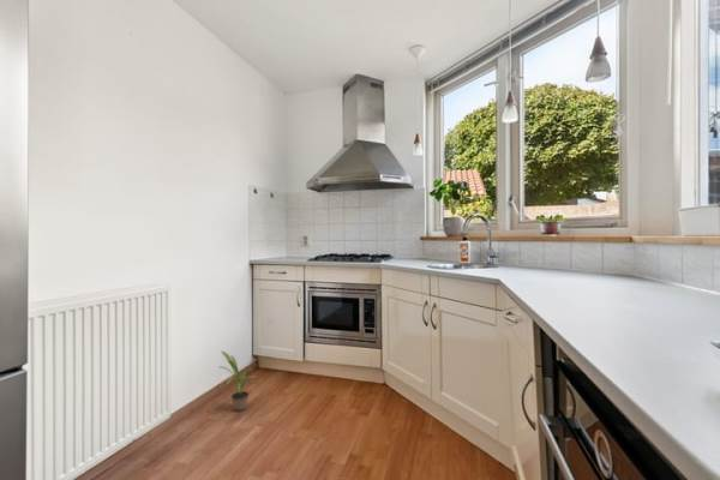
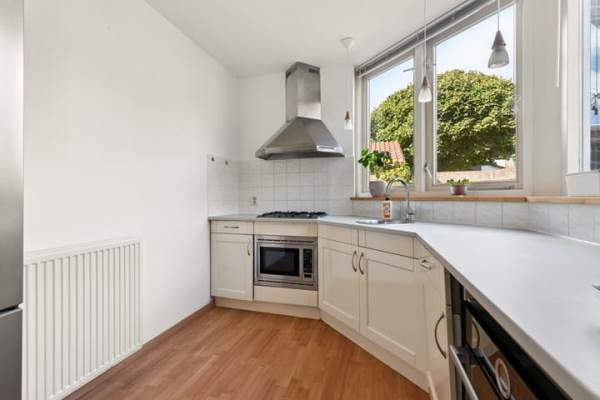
- potted plant (236, 380)
